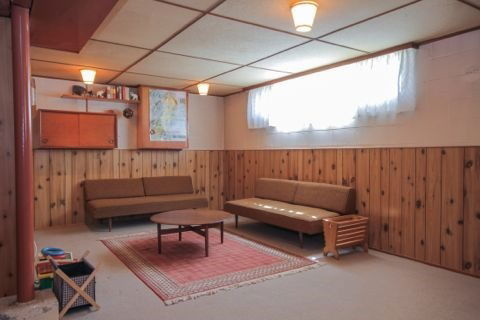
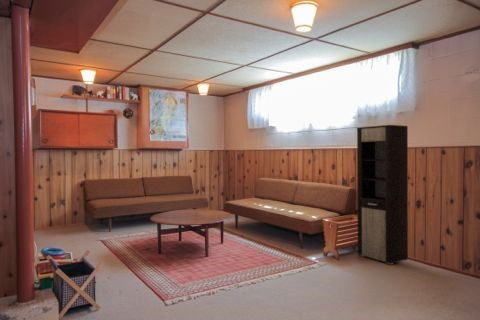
+ cabinet (381, 192)
